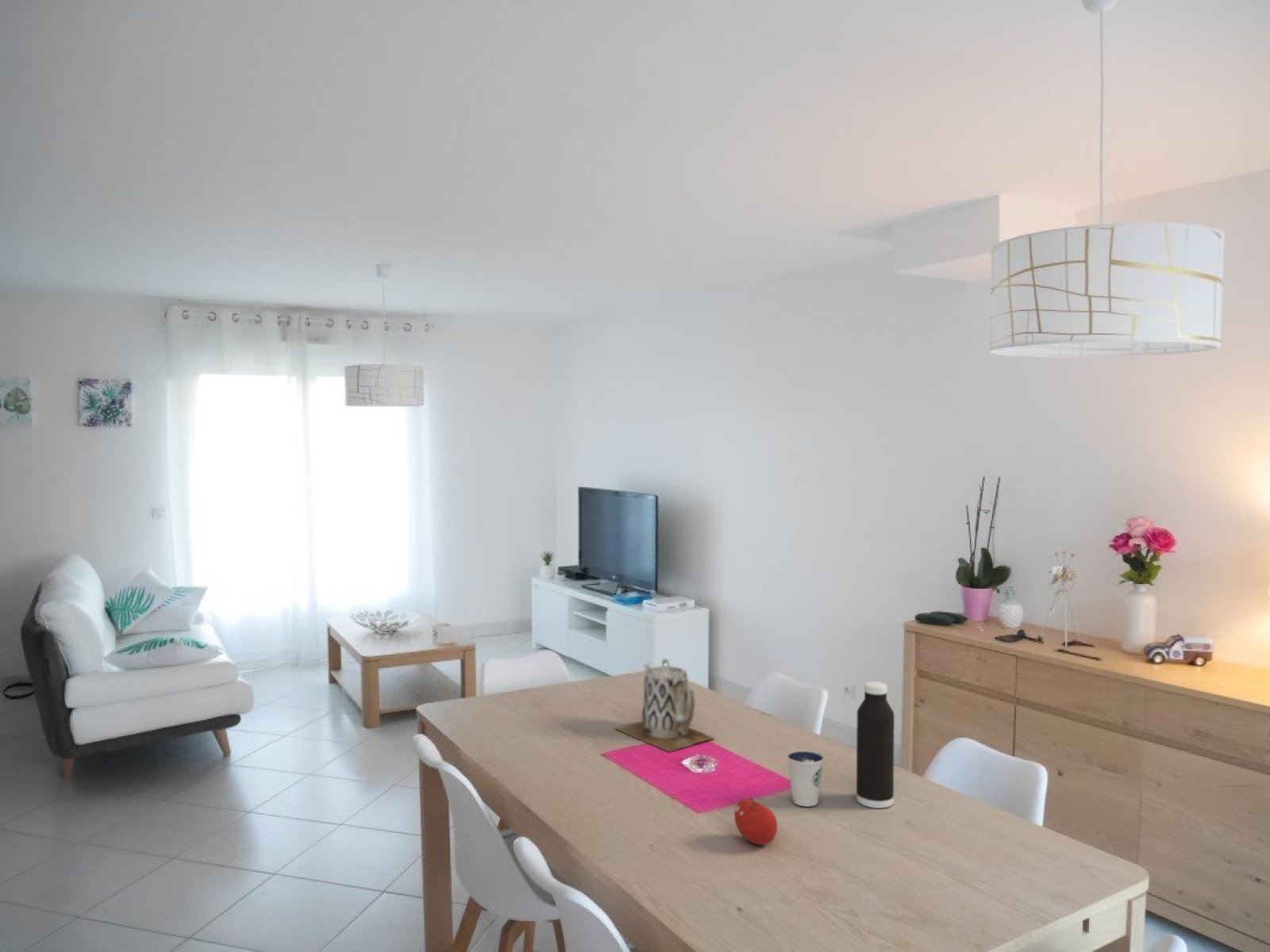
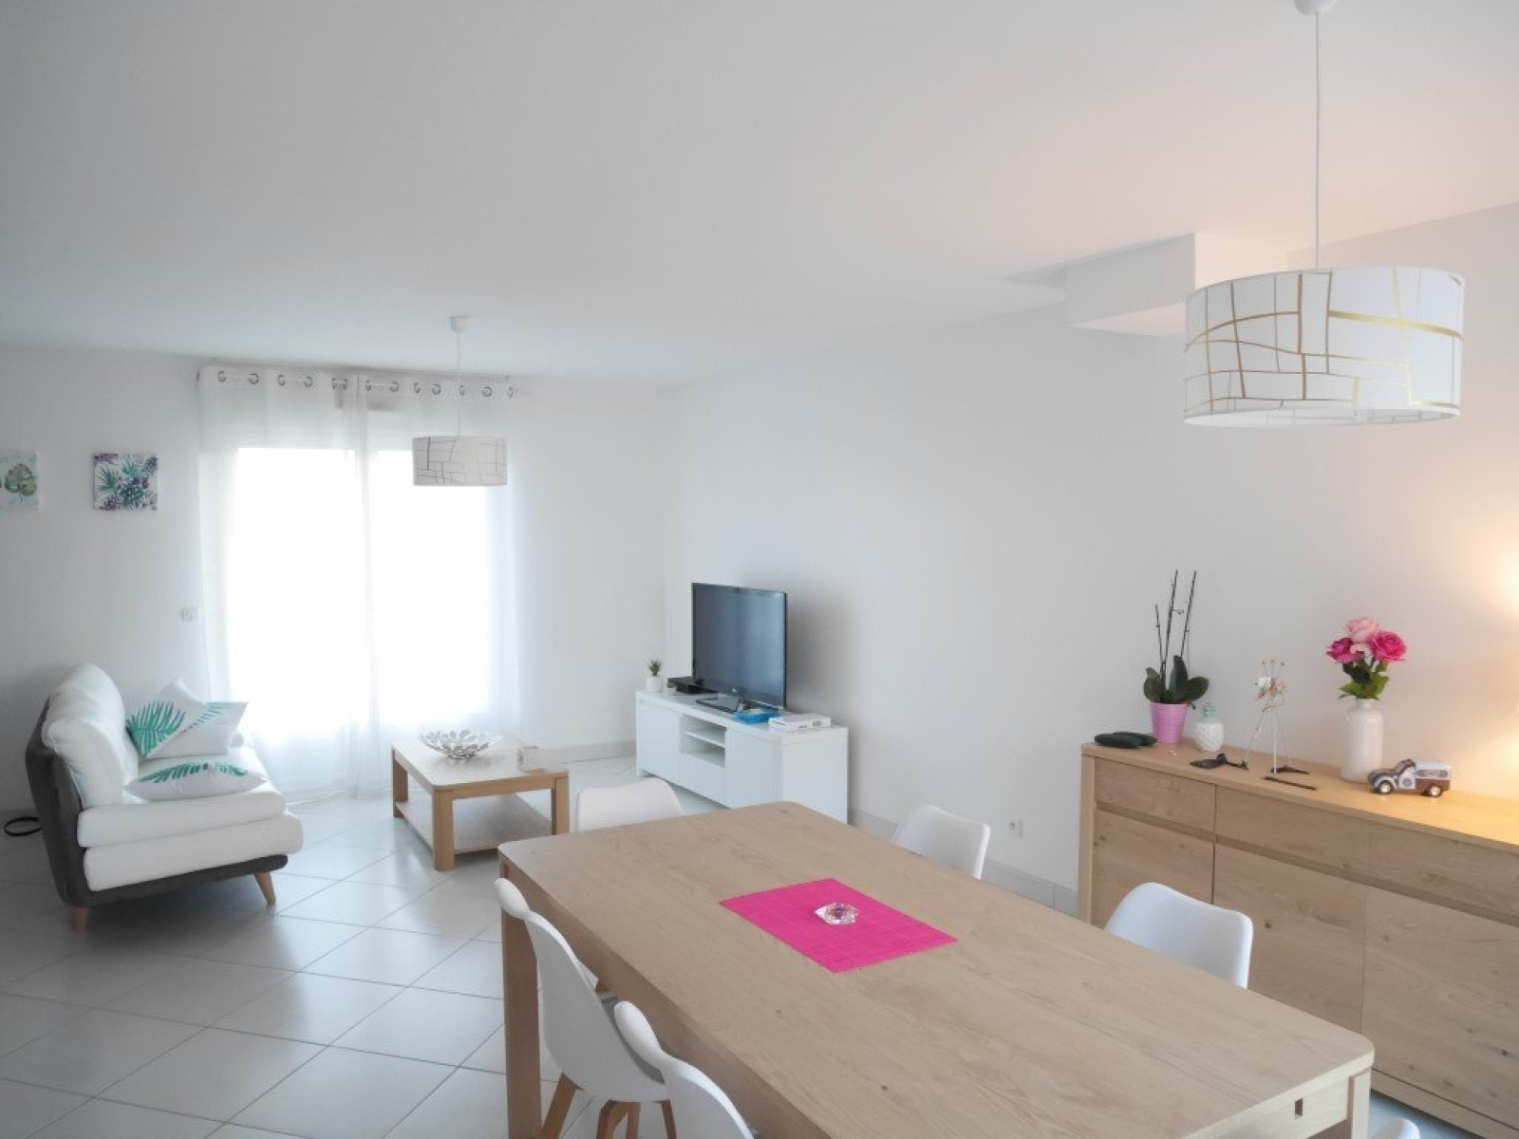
- dixie cup (805, 779)
- water bottle (876, 743)
- teapot (664, 697)
- fruit (756, 820)
